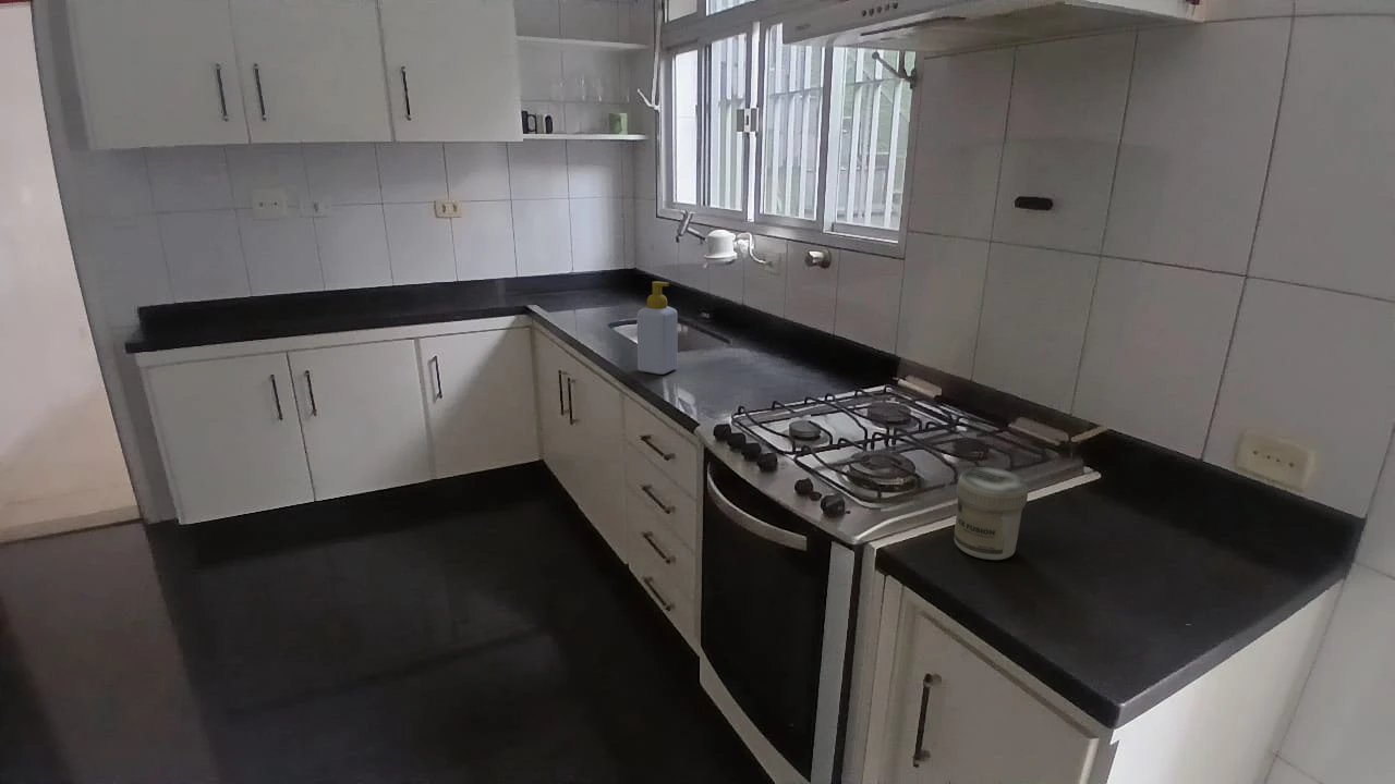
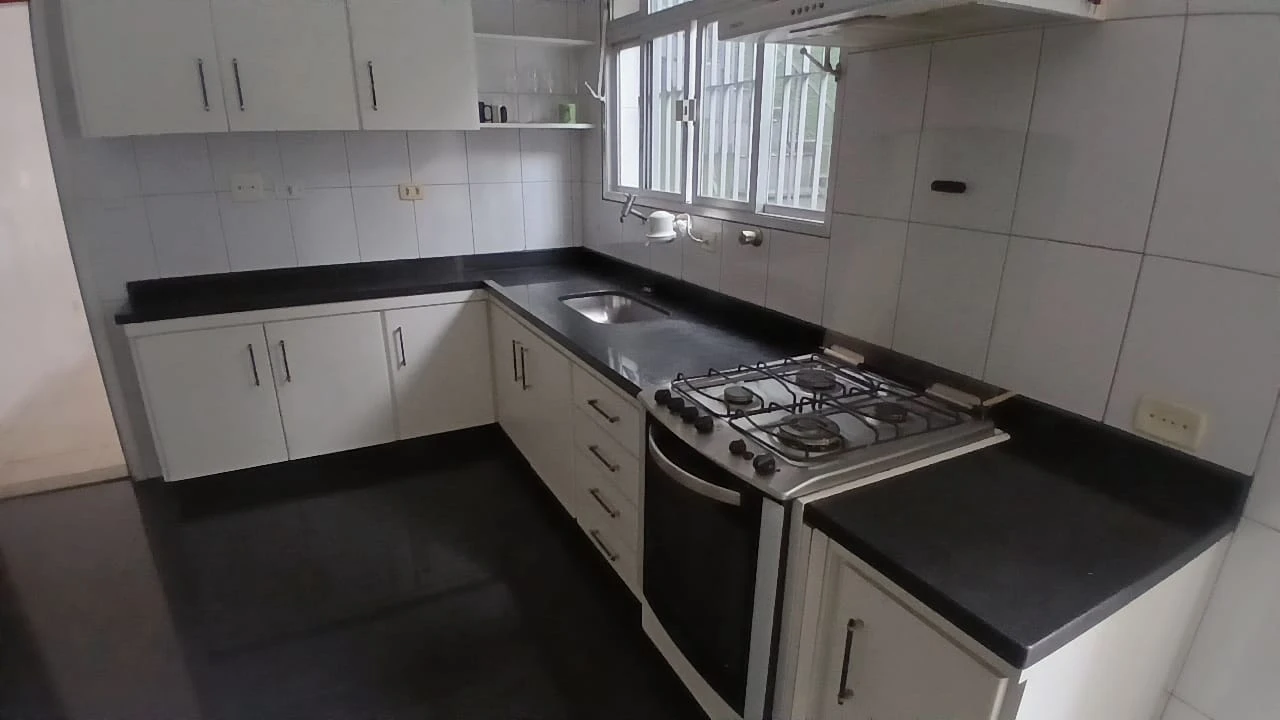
- jar (988, 513)
- soap bottle (657, 327)
